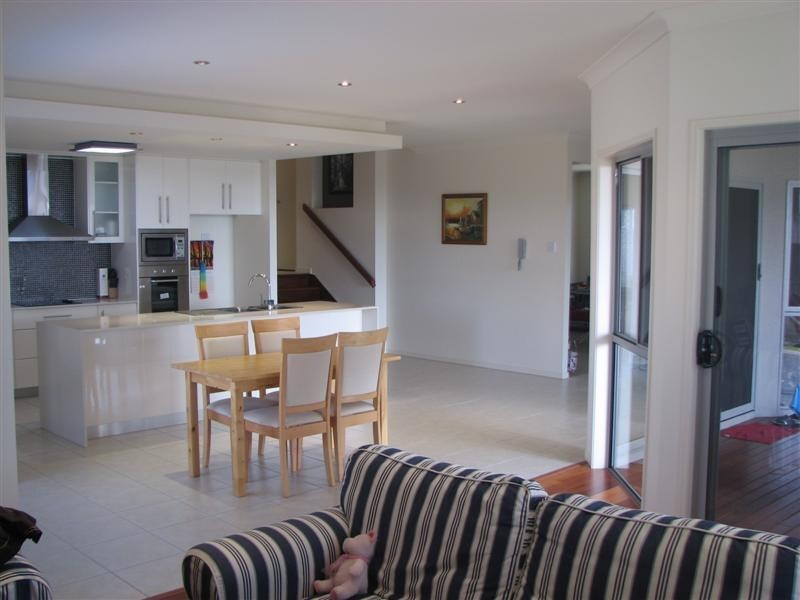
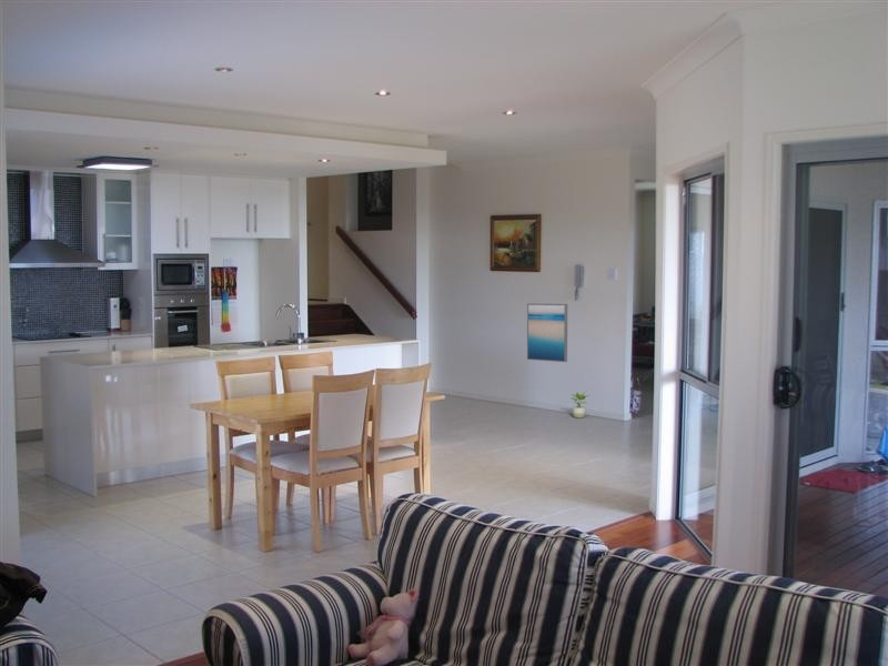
+ wall art (546, 332)
+ potted plant (581, 403)
